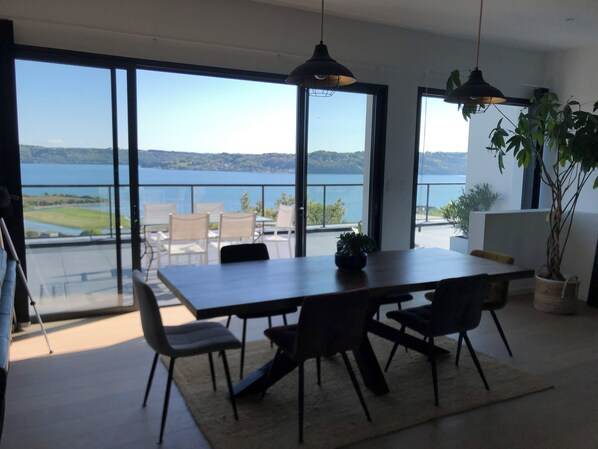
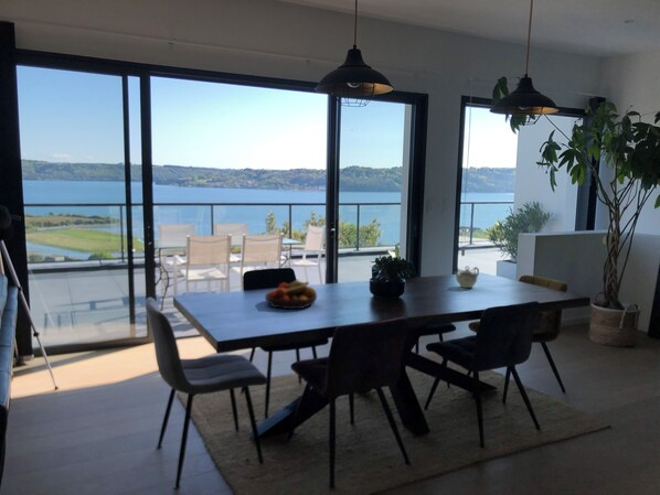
+ teapot (466, 276)
+ fruit bowl (290, 292)
